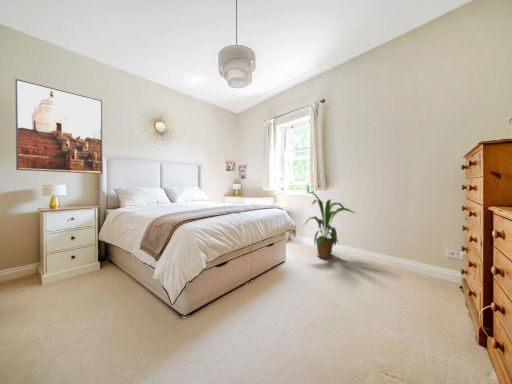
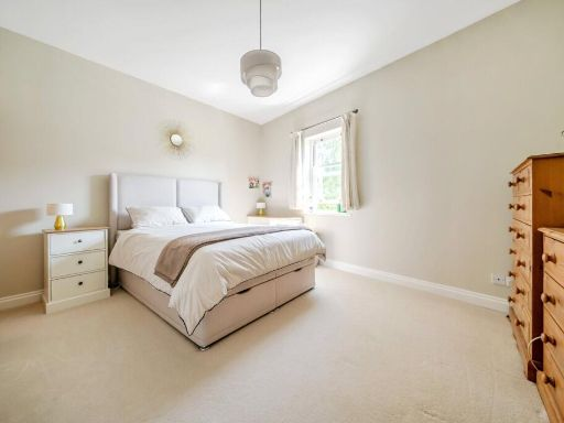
- house plant (329, 225)
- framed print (63, 131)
